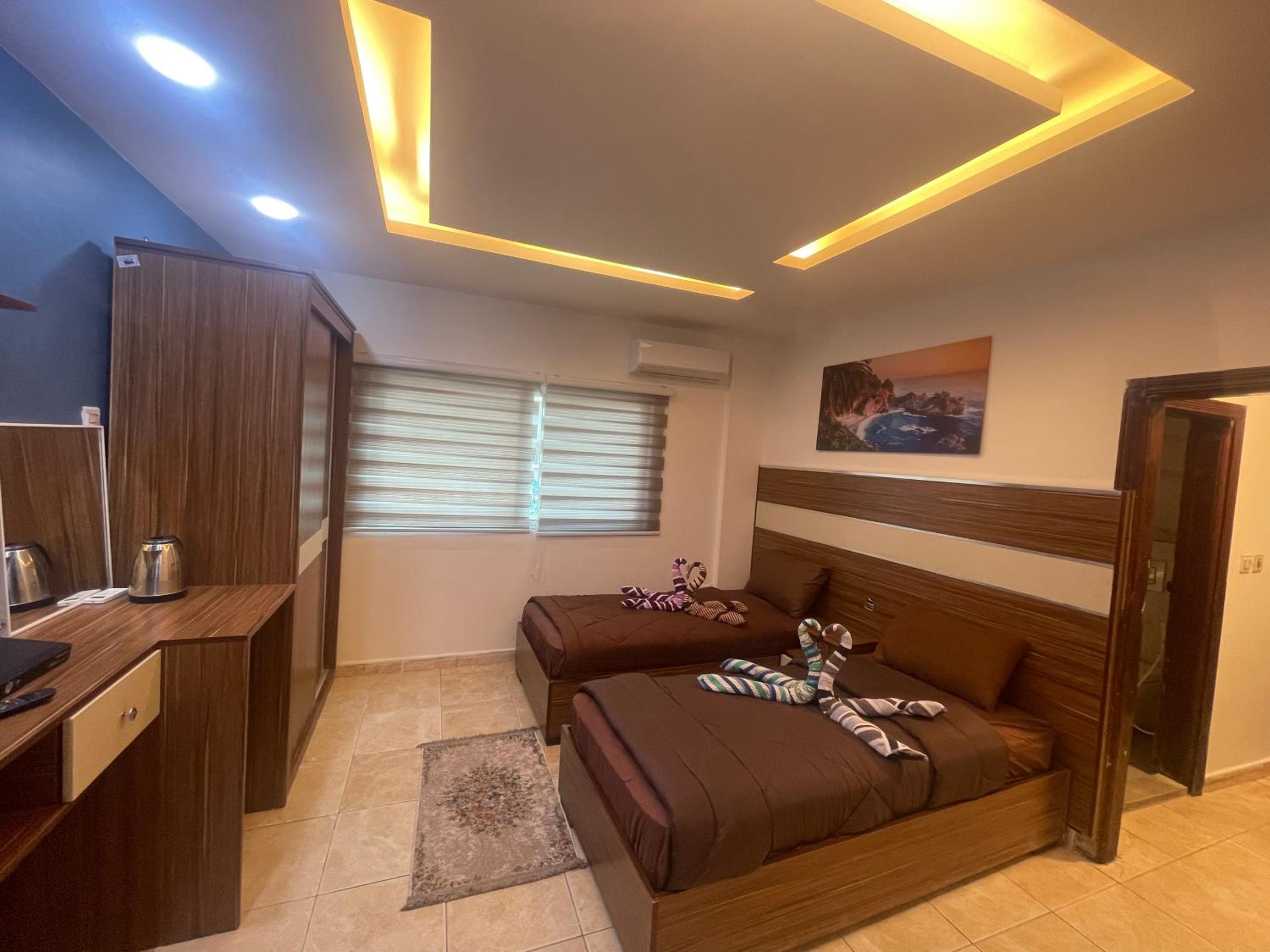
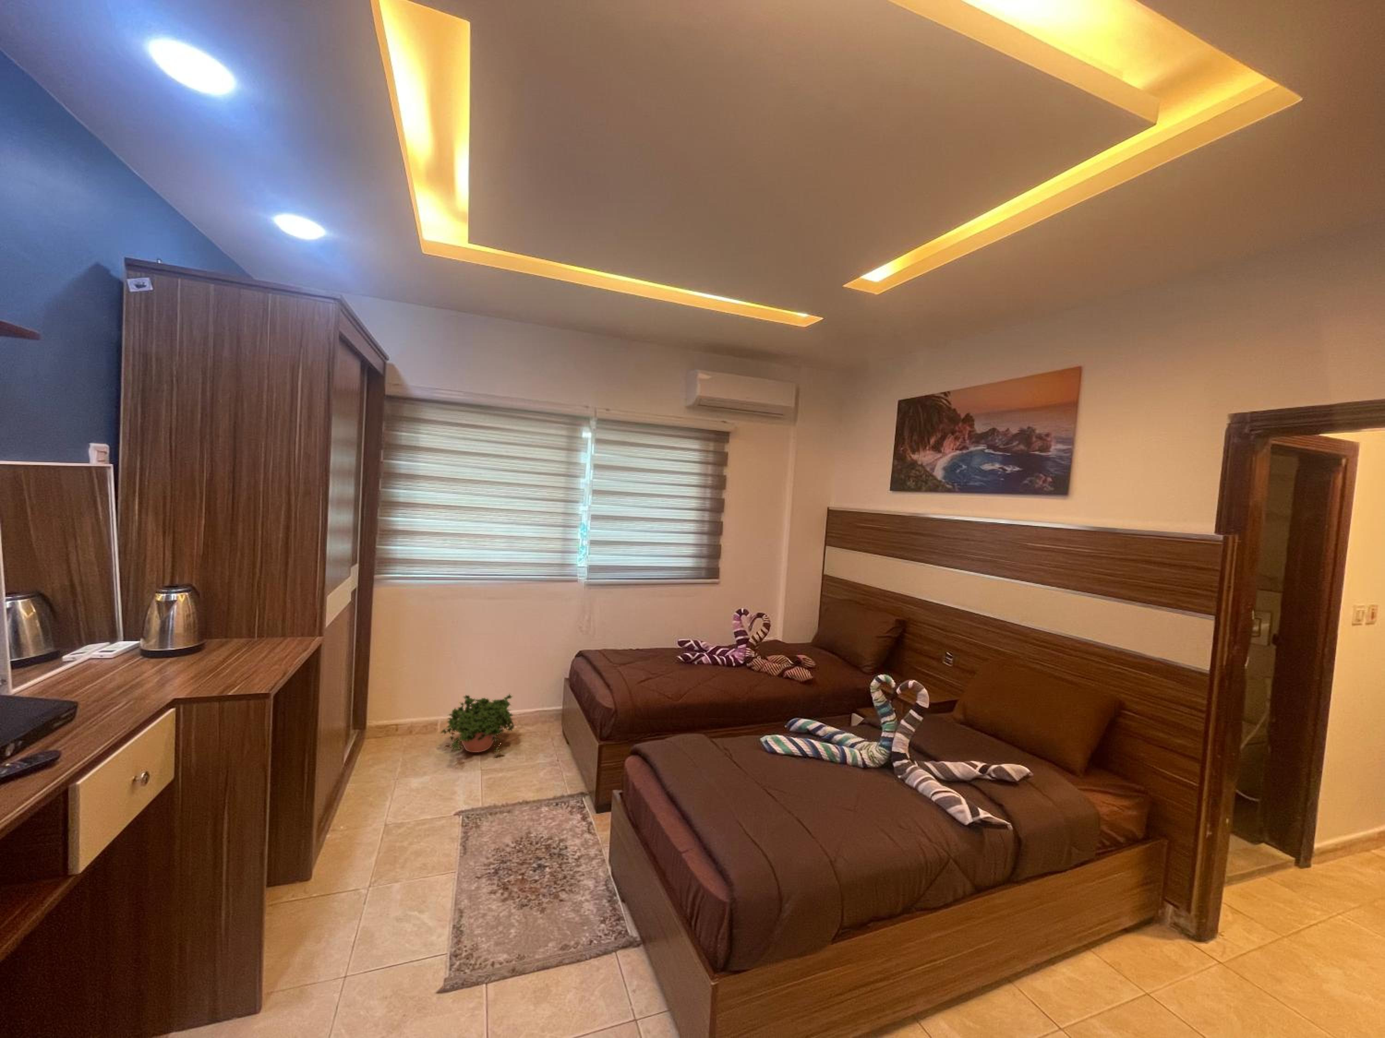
+ potted plant (479, 723)
